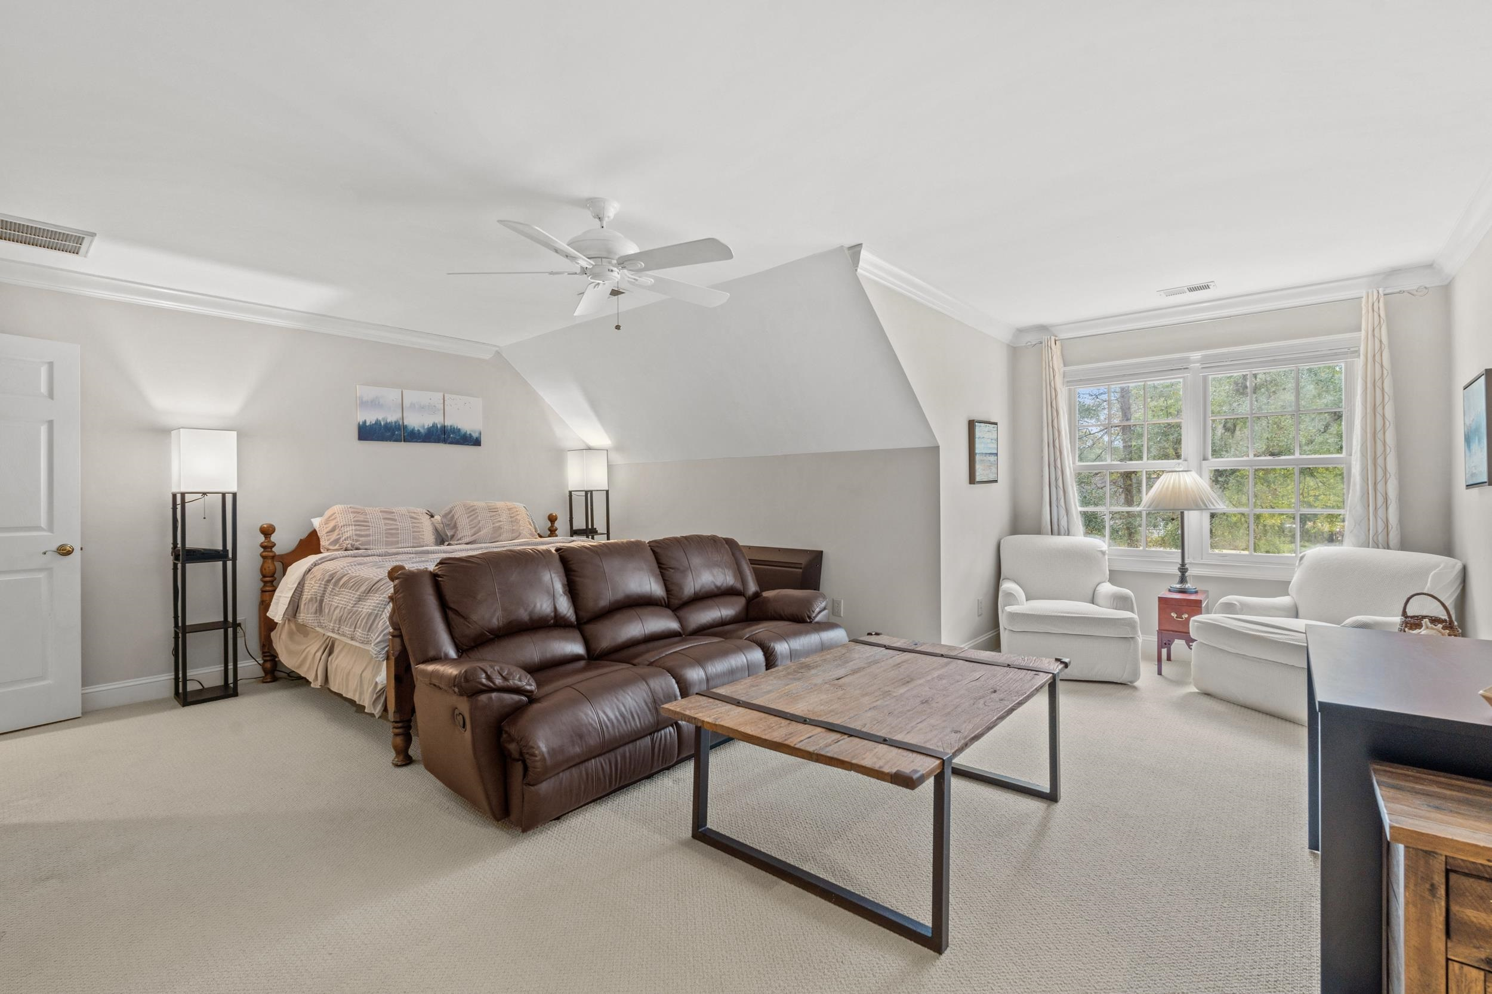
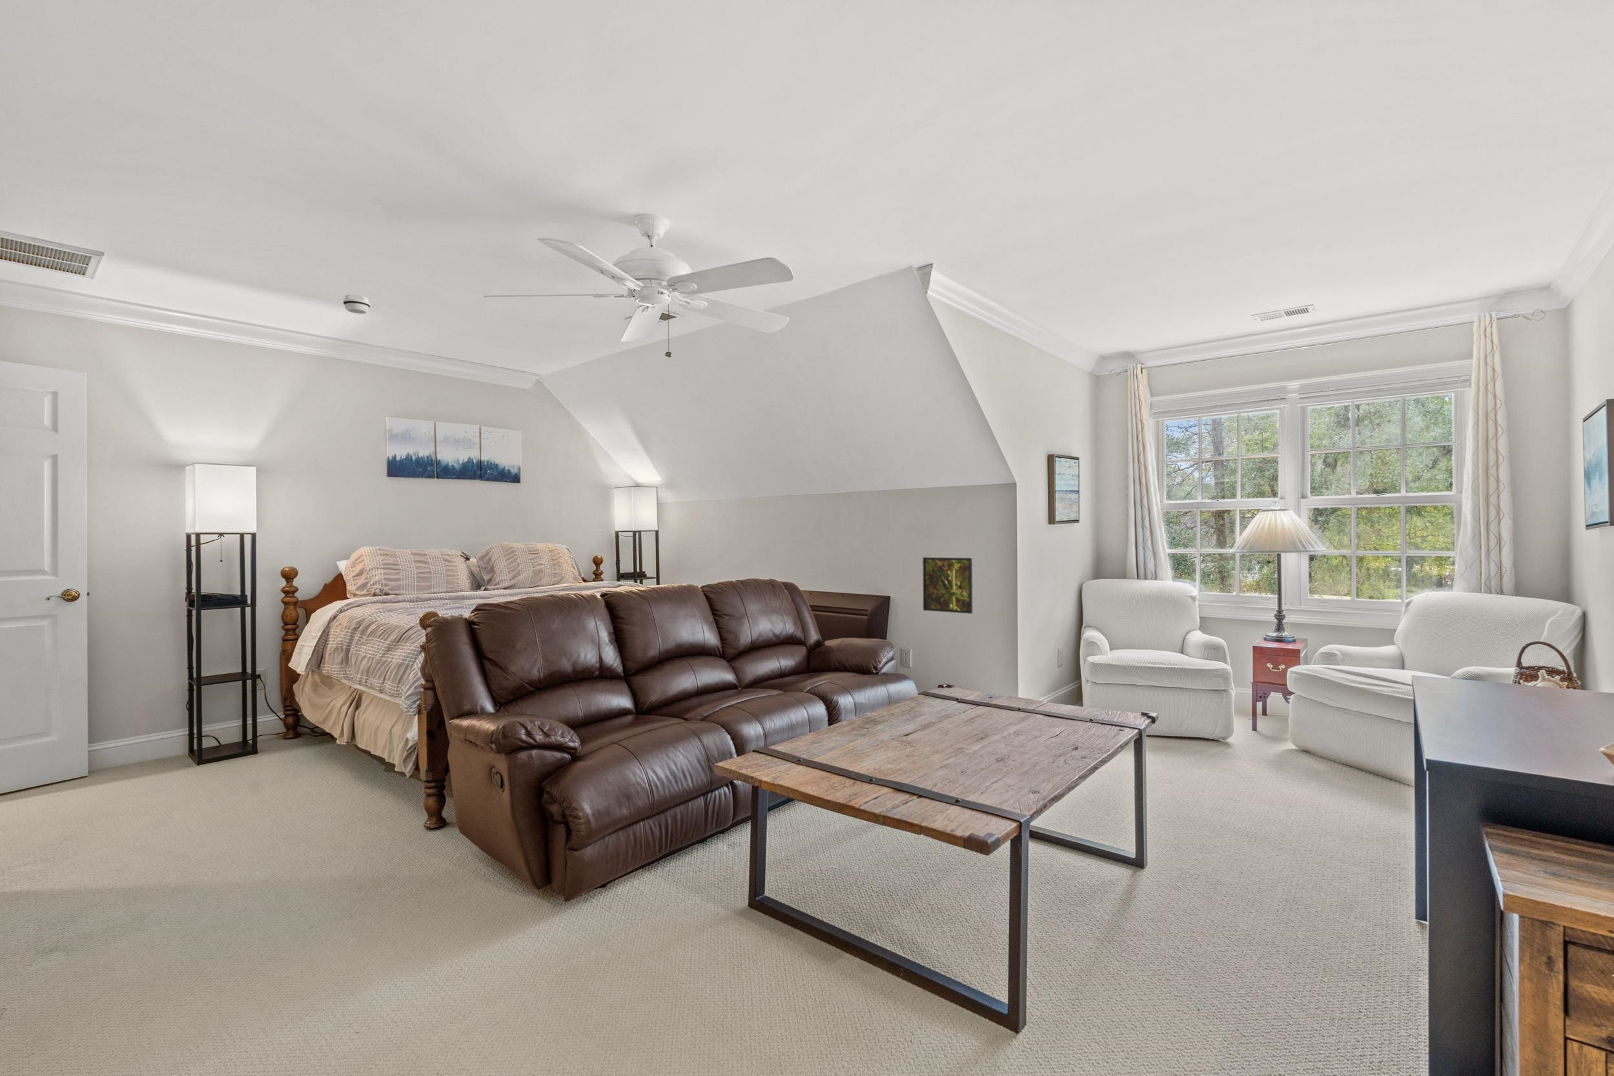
+ smoke detector (357, 304)
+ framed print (948, 585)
